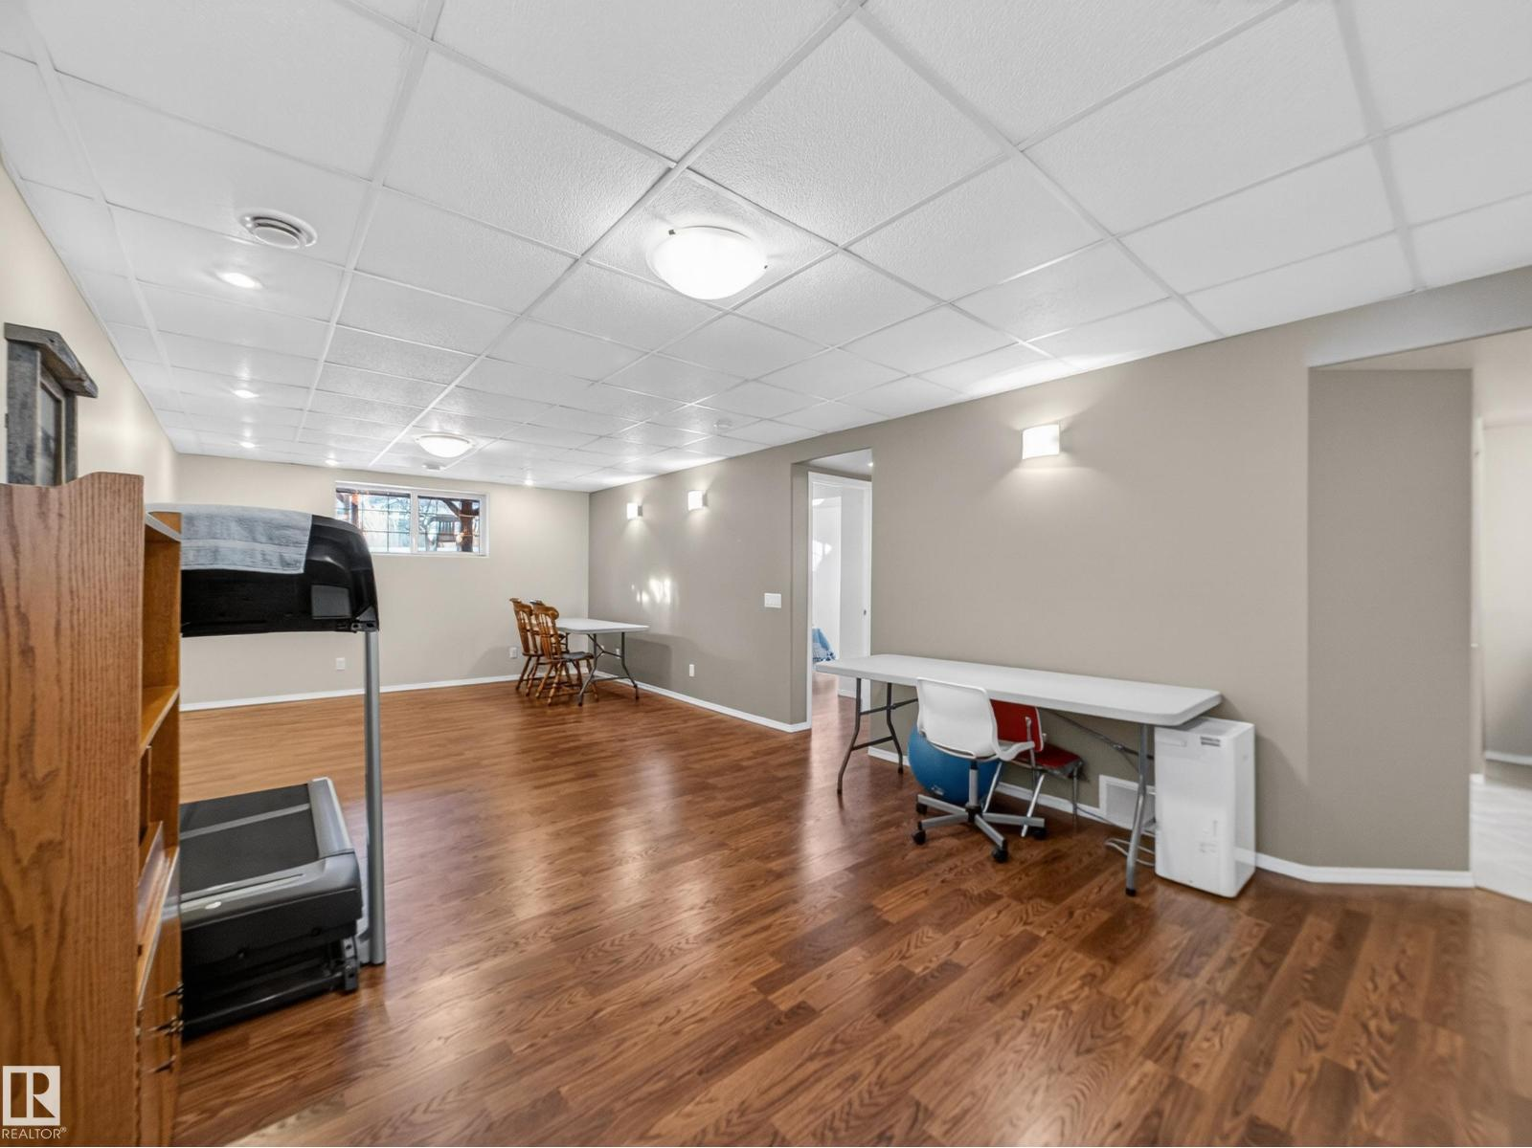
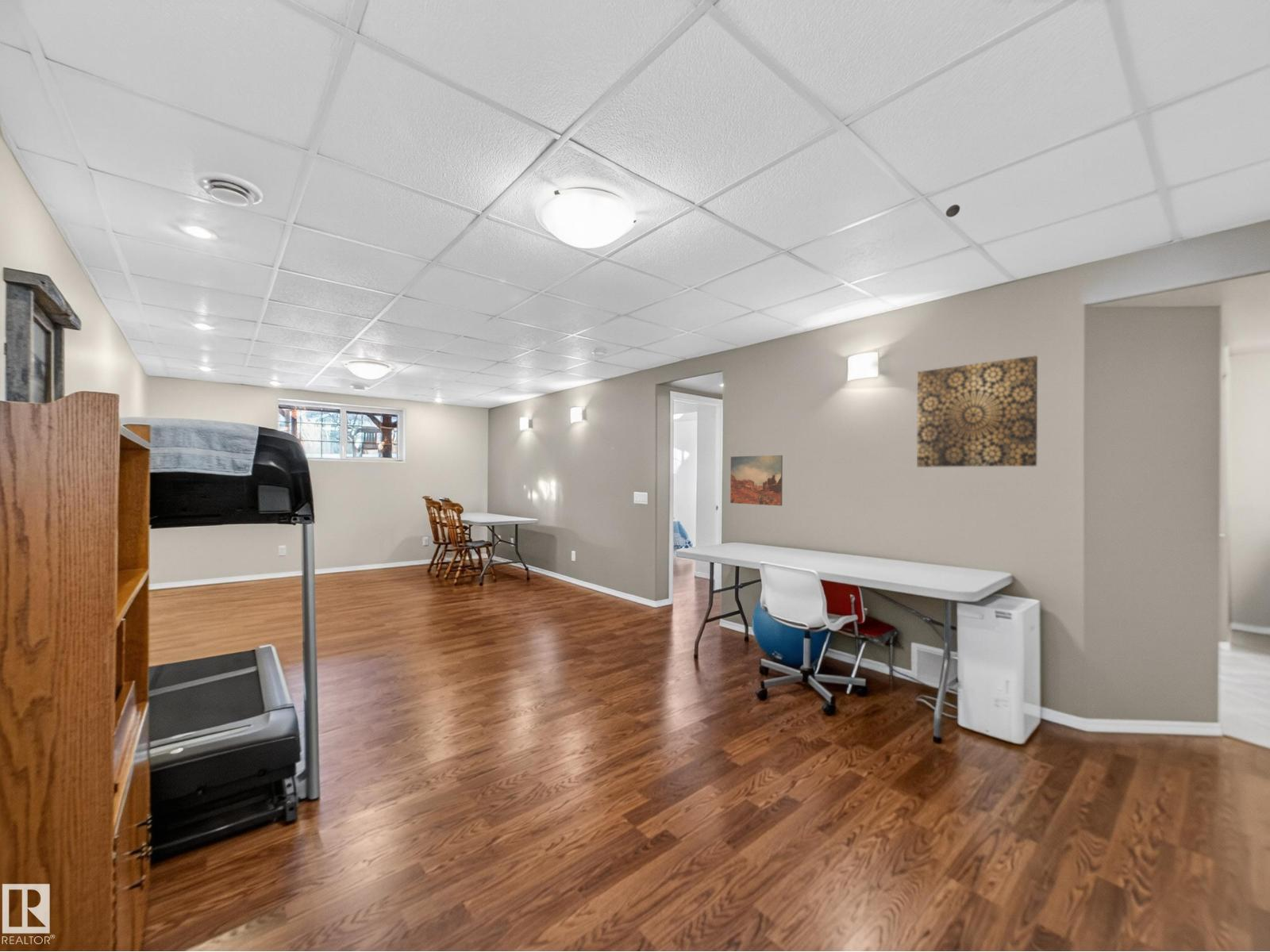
+ wall art (755, 480)
+ smoke detector (952, 210)
+ wall art (972, 415)
